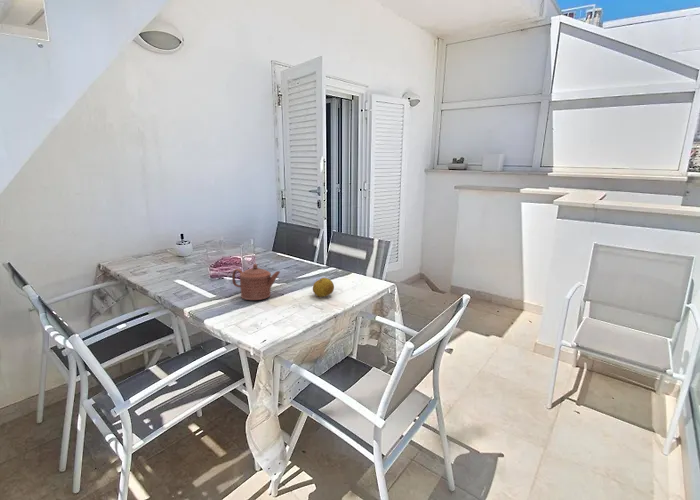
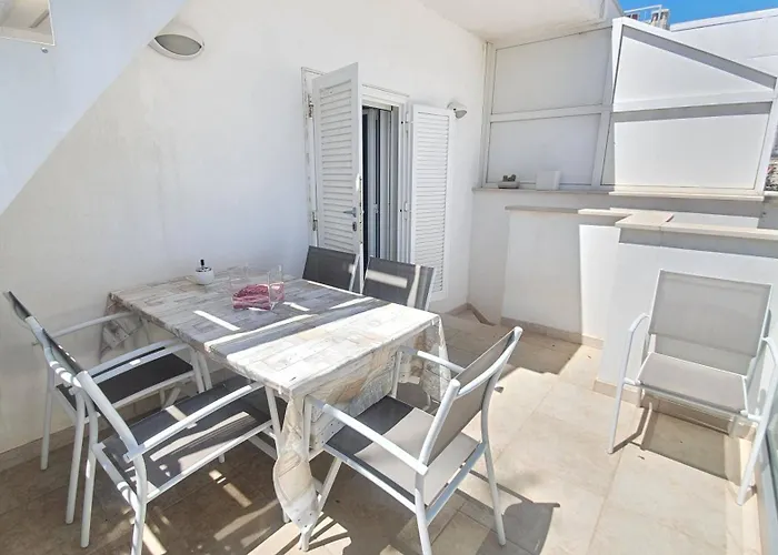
- fruit (323, 287)
- teapot (255, 280)
